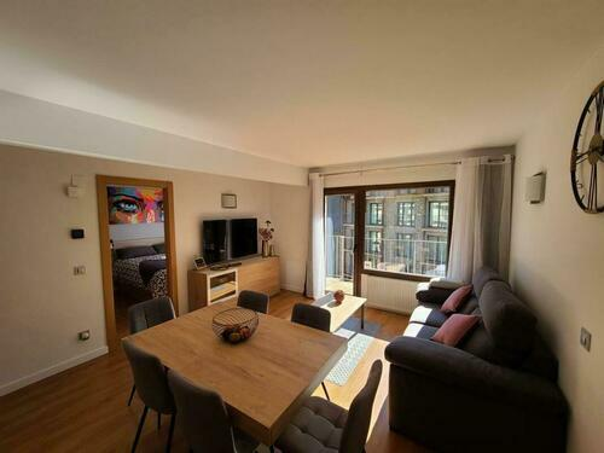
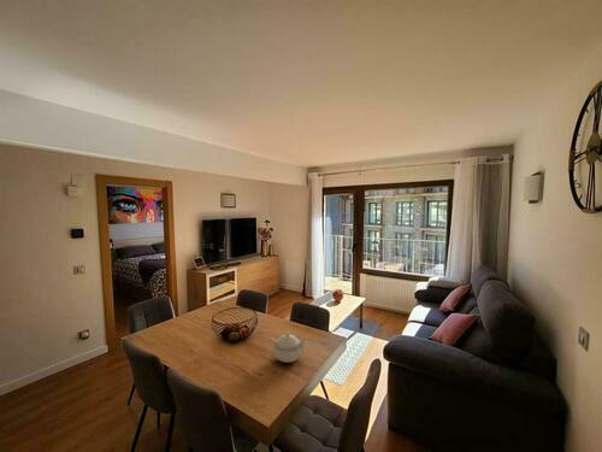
+ teapot (287, 345)
